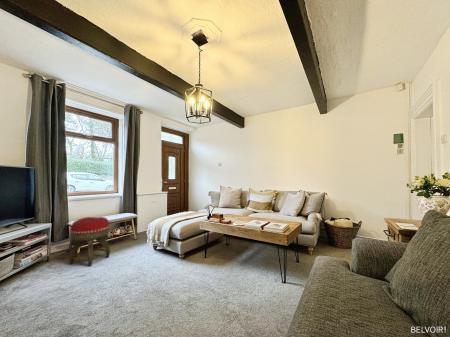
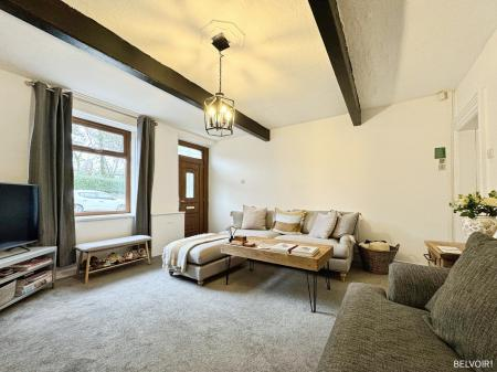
- footstool (90, 239)
